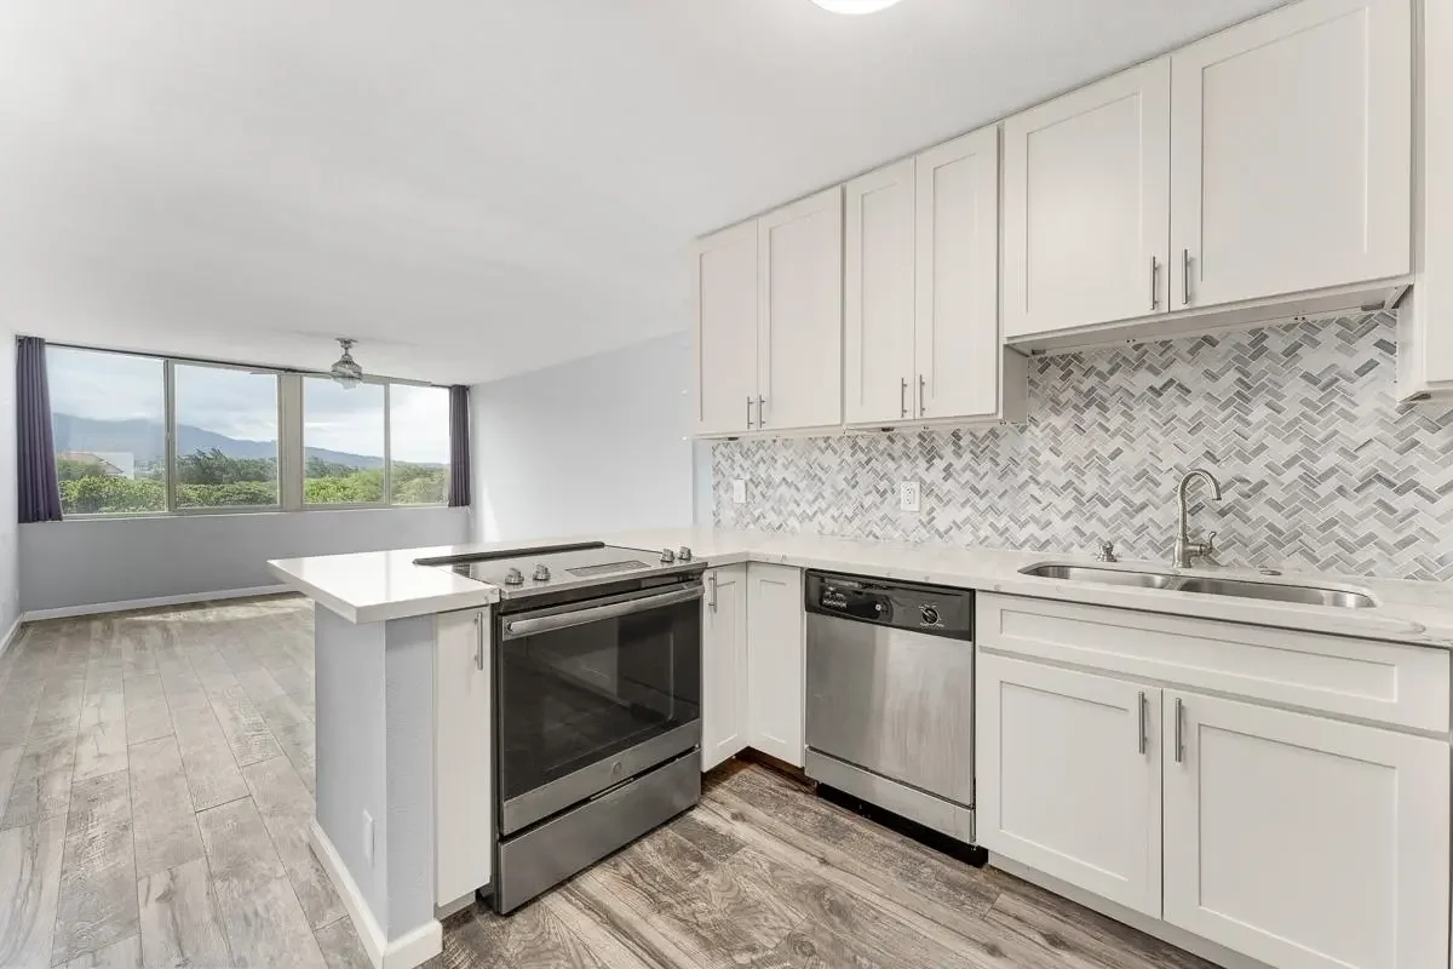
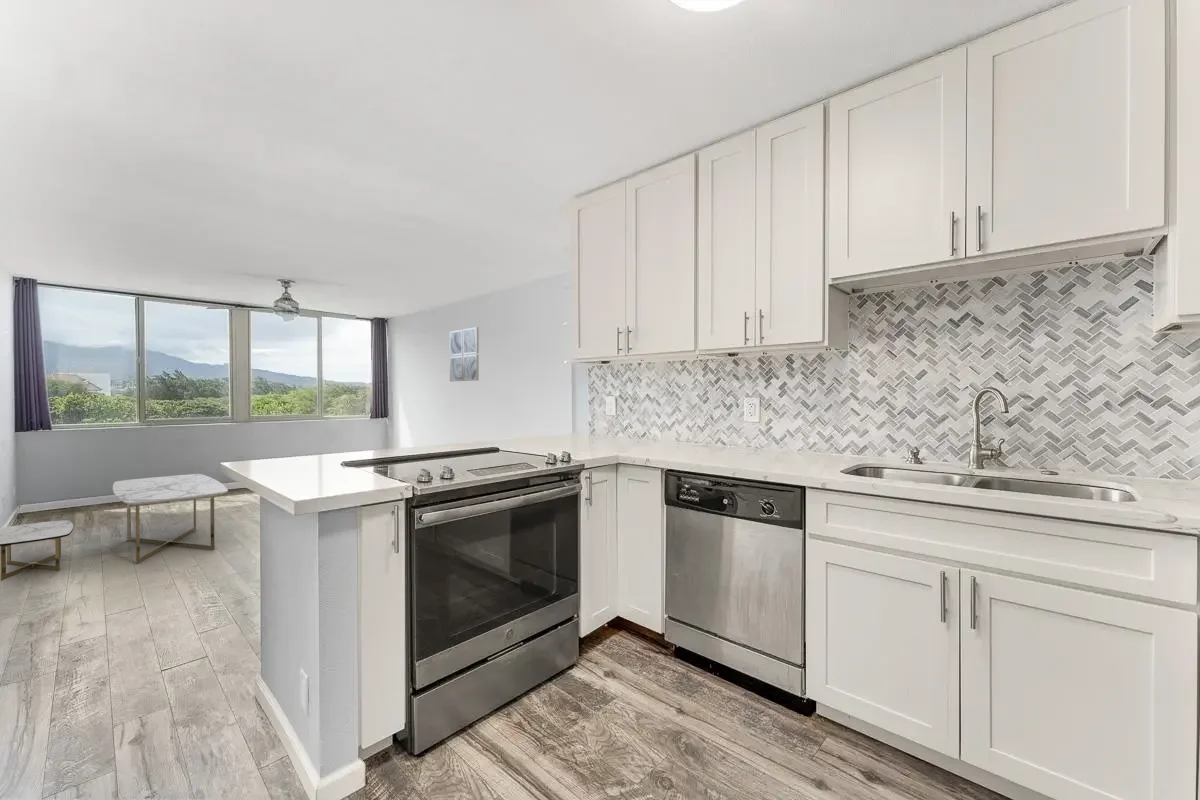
+ coffee table (127, 522)
+ wall art (463, 354)
